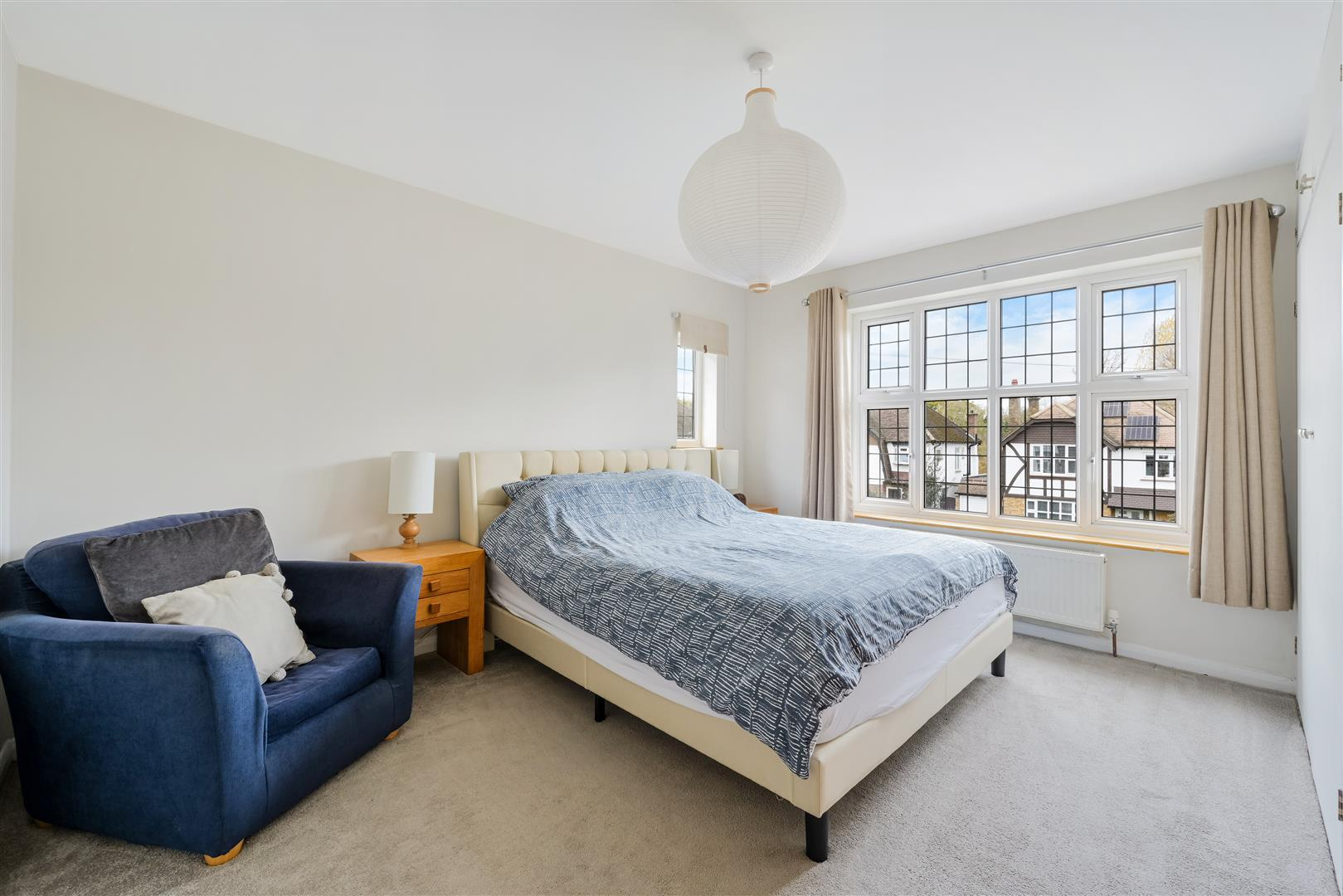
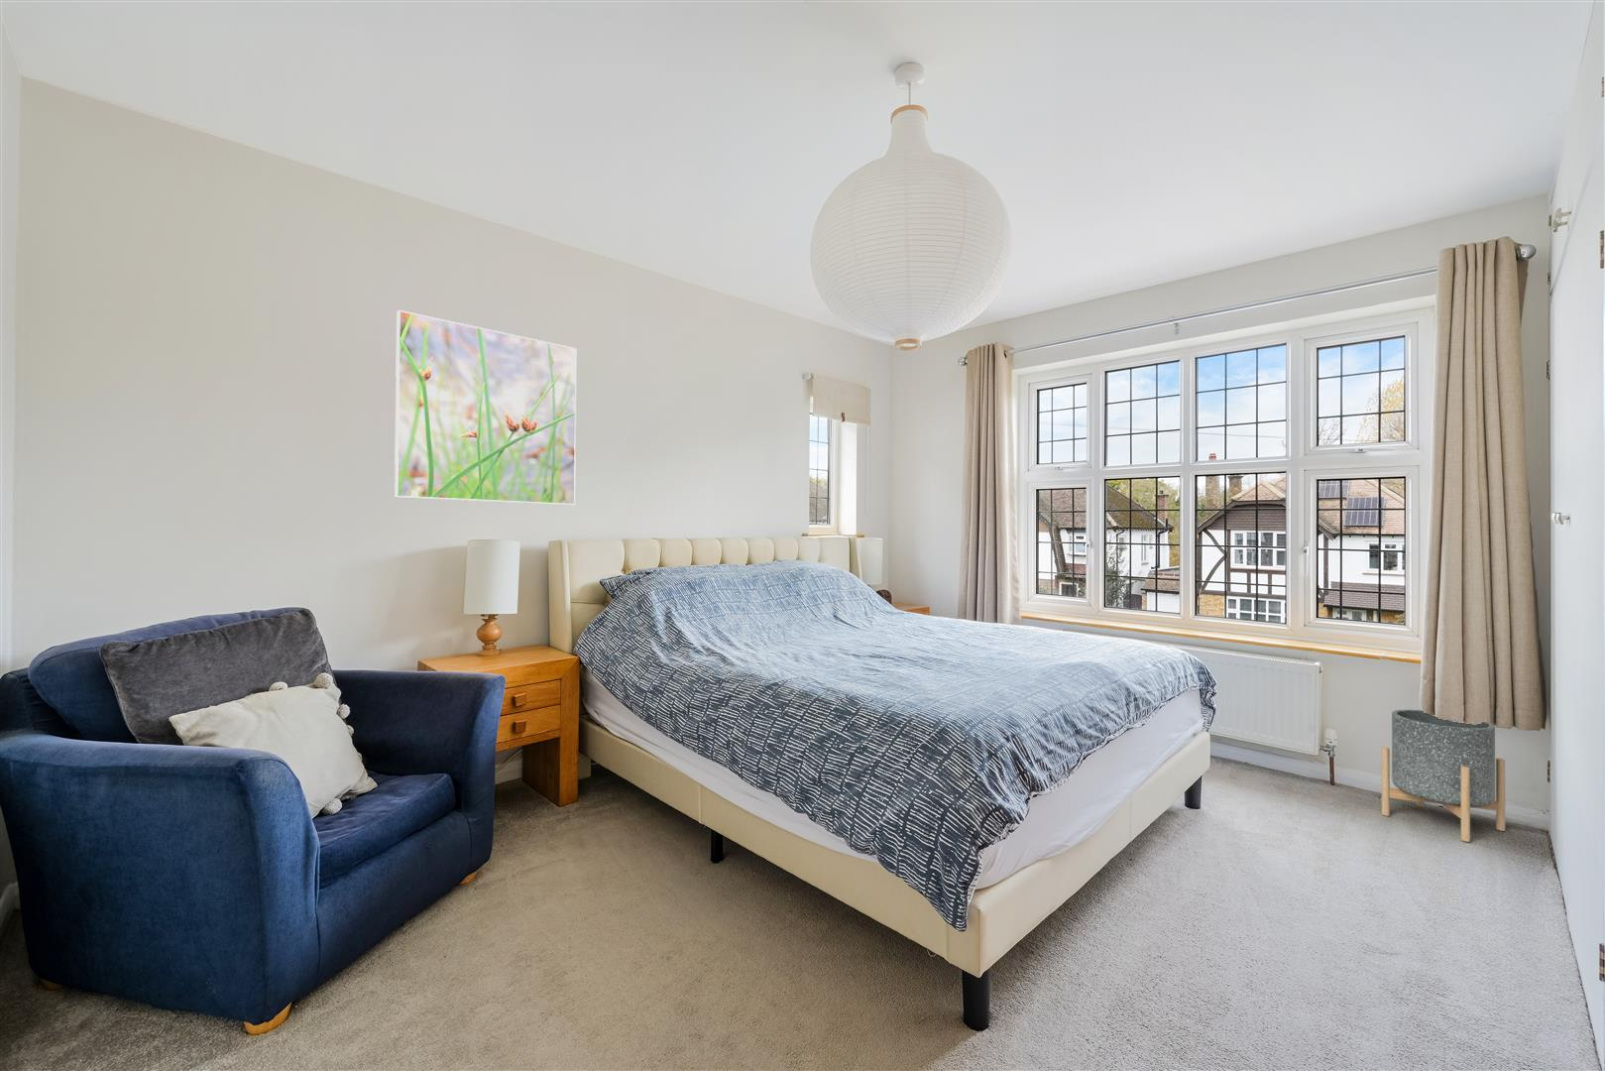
+ planter (1441, 770)
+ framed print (492, 416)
